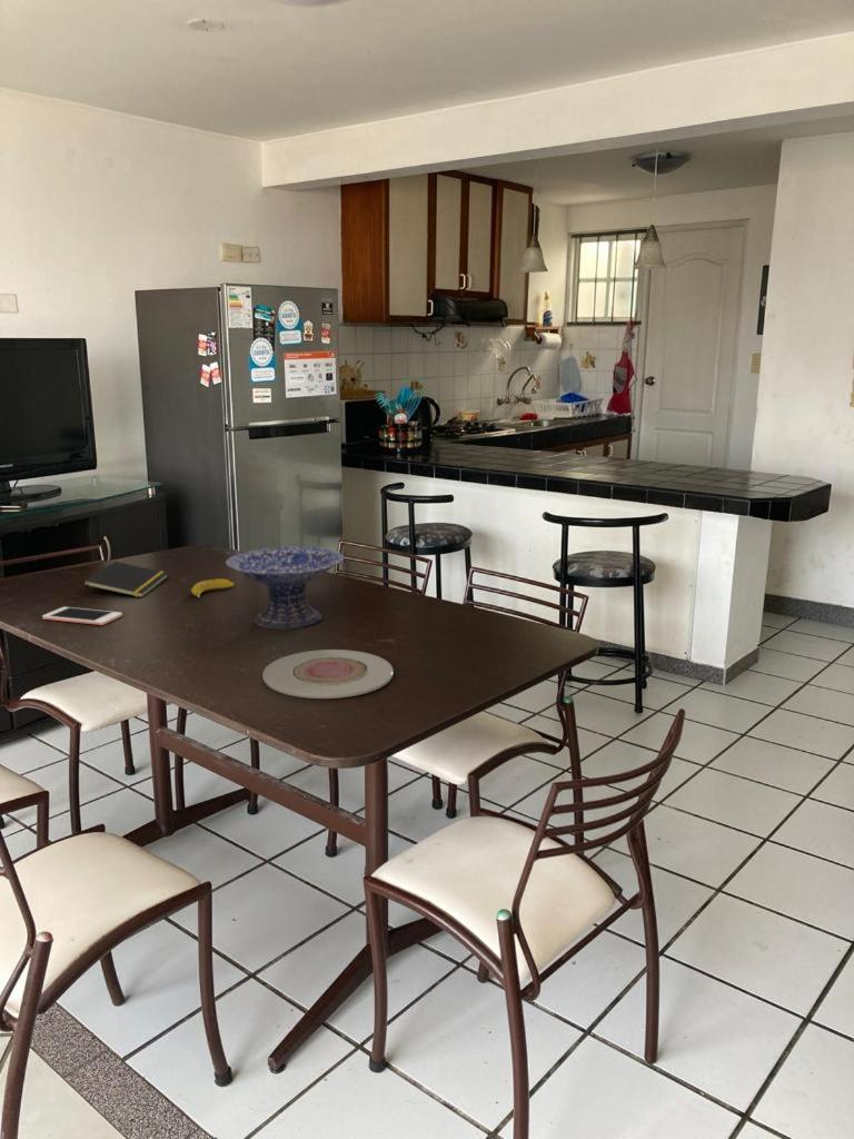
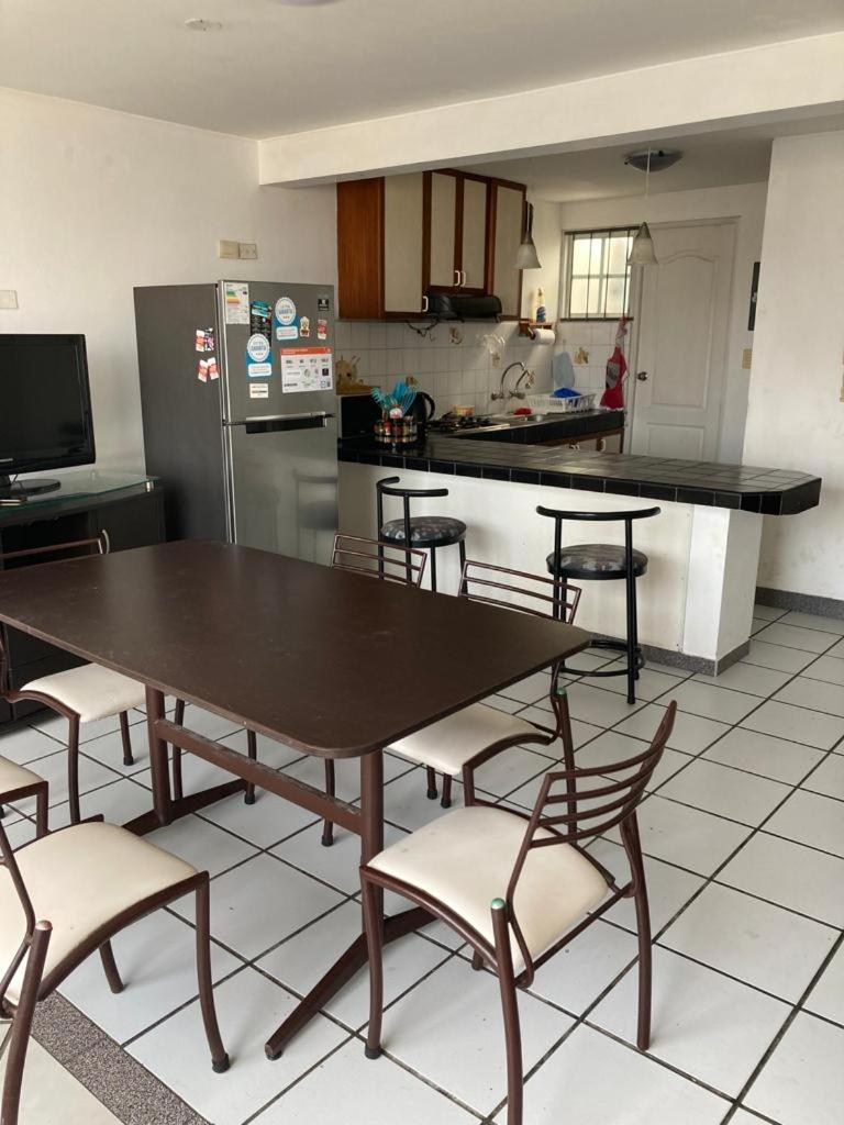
- plate (328, 671)
- cell phone (82, 615)
- notepad (127, 578)
- banana (211, 587)
- decorative bowl (286, 588)
